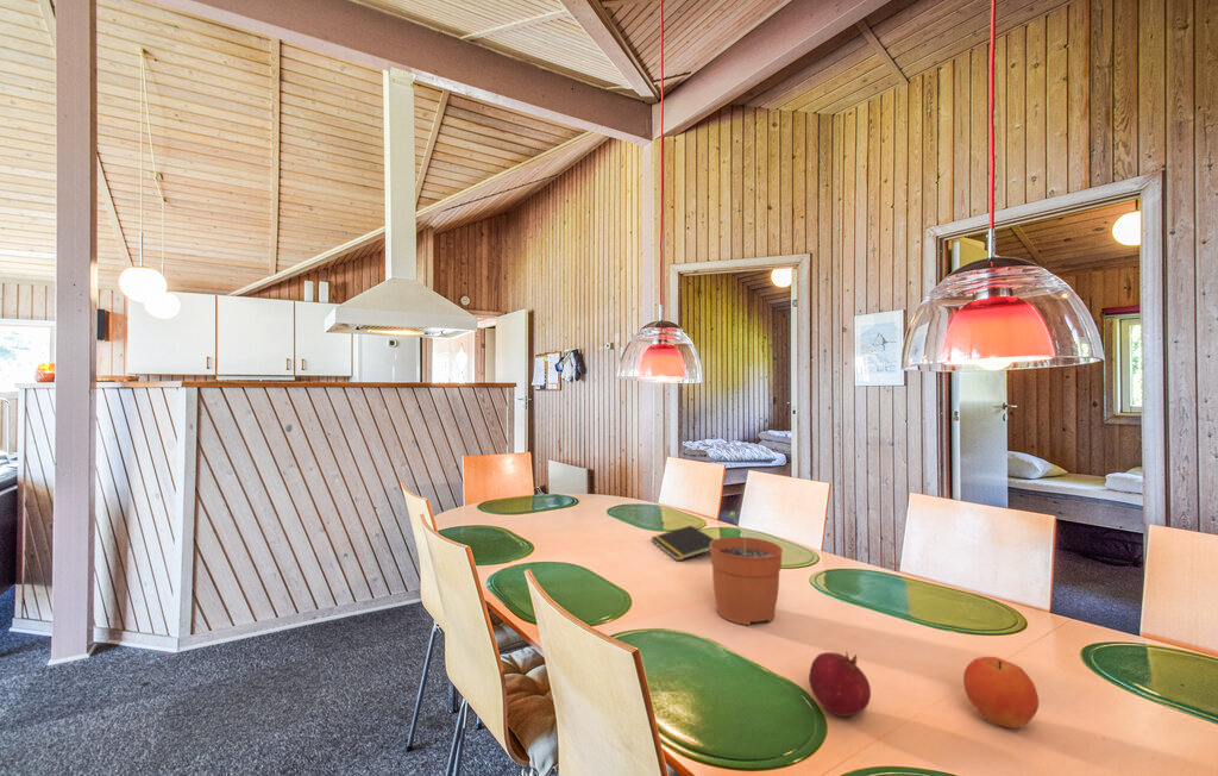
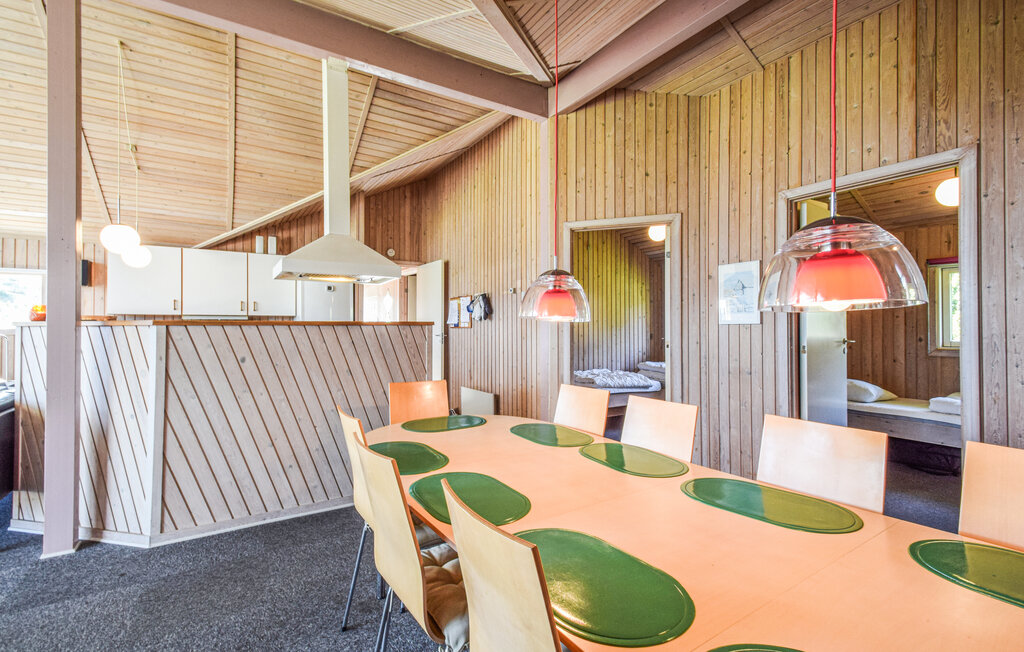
- fruit (999, 689)
- fruit (839, 682)
- plant pot (745, 562)
- notepad (684, 542)
